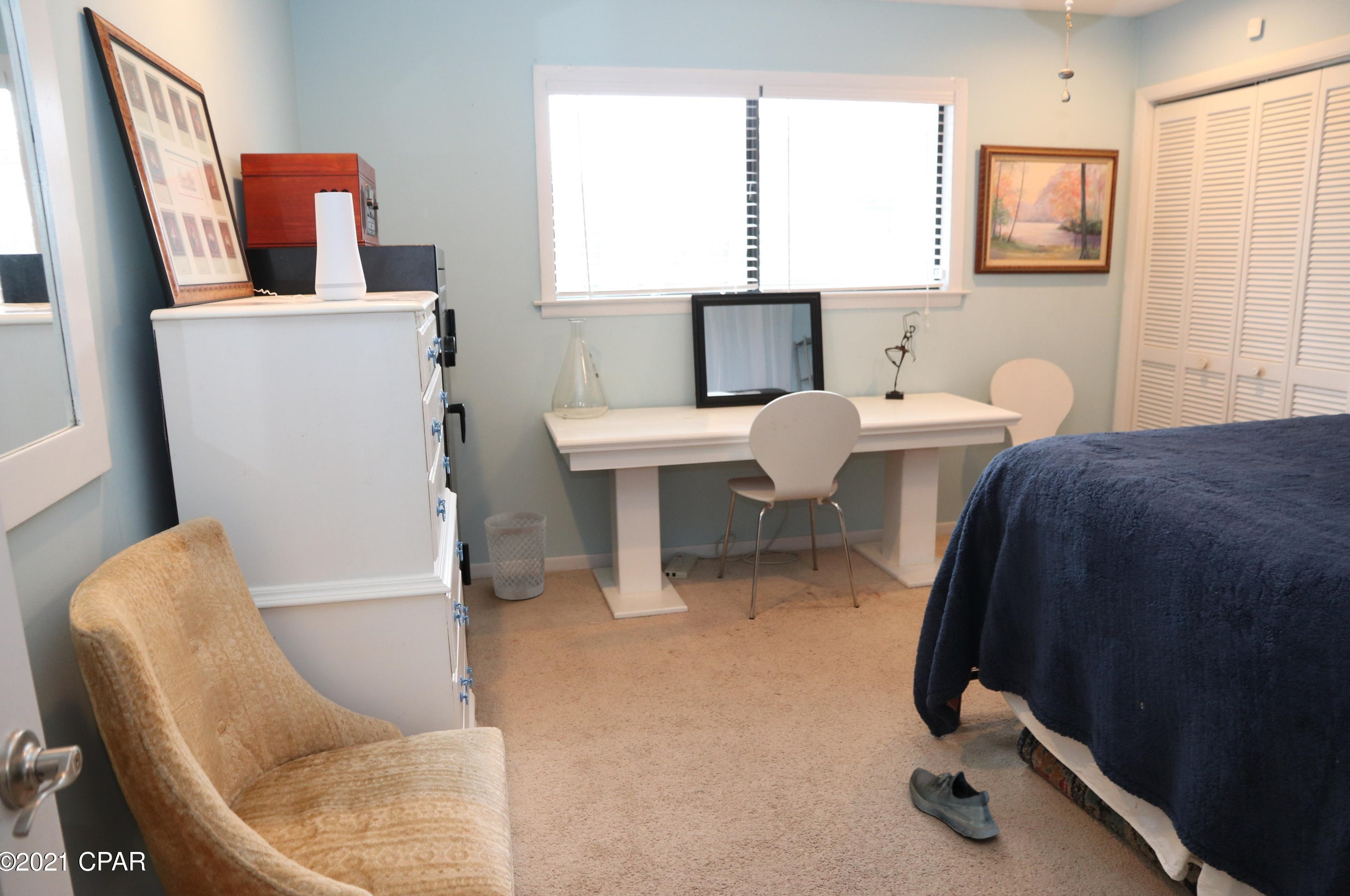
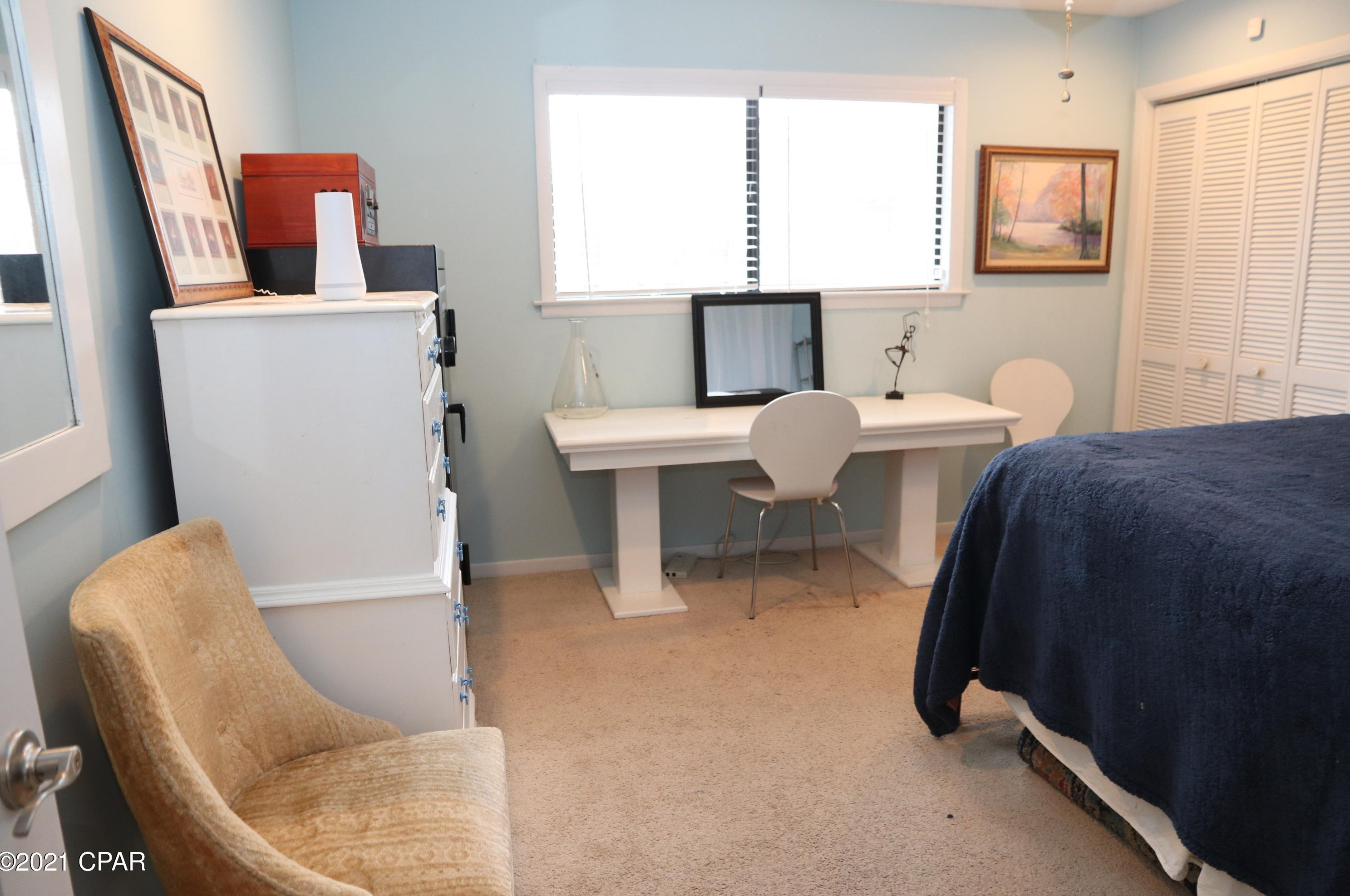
- wastebasket (517, 556)
- shoe (950, 792)
